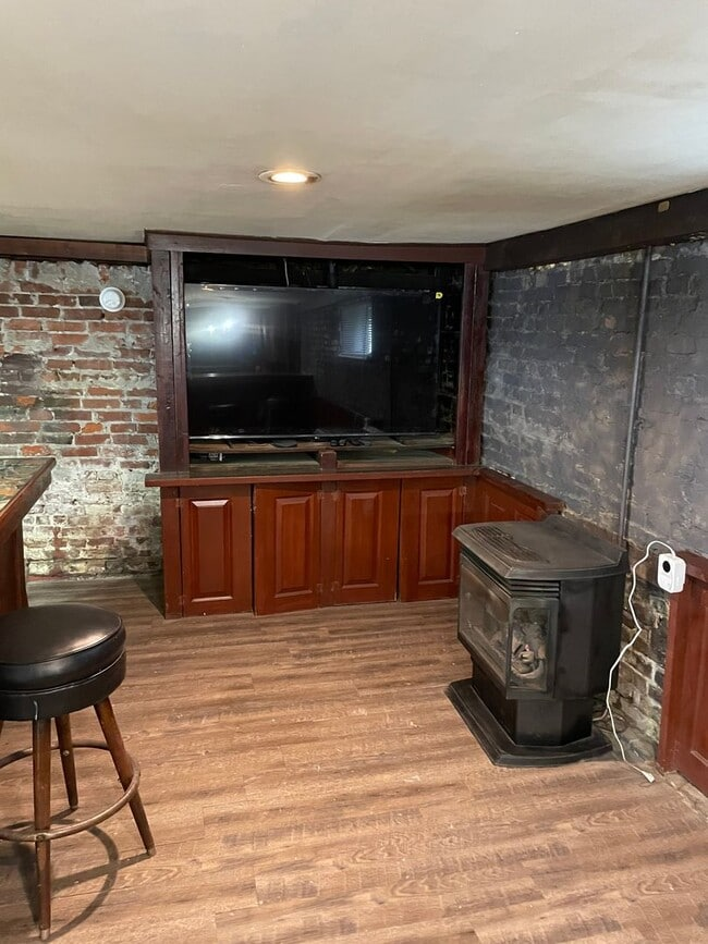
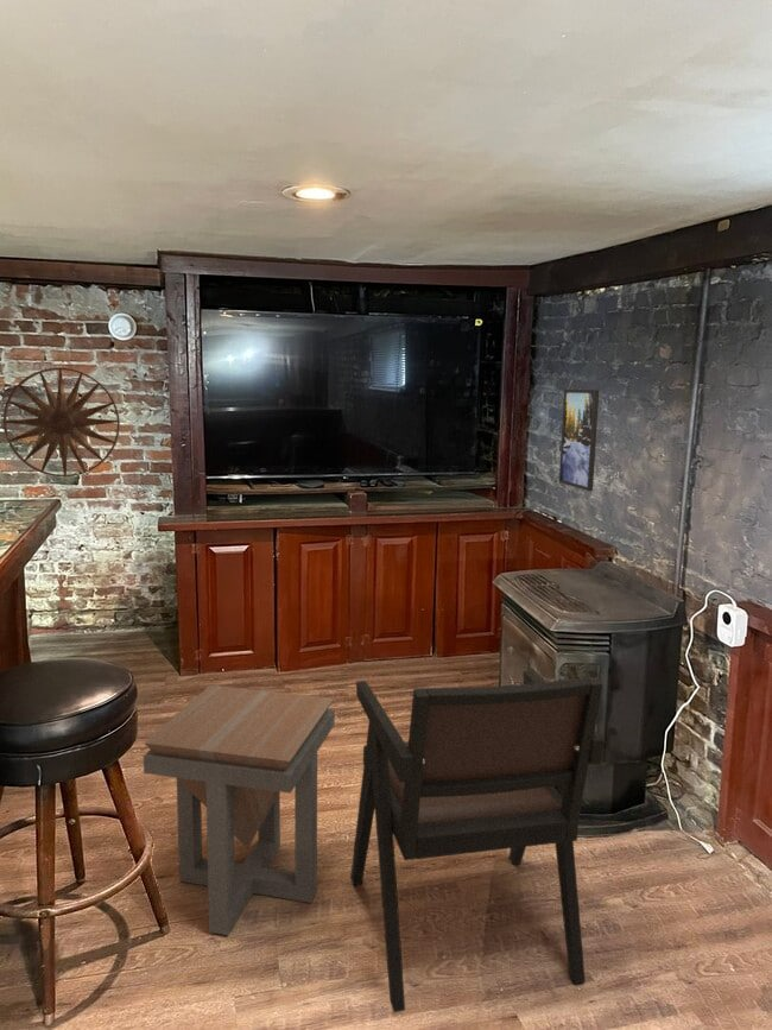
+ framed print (577, 438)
+ wall art (62, 422)
+ side table (246, 803)
+ armchair (468, 792)
